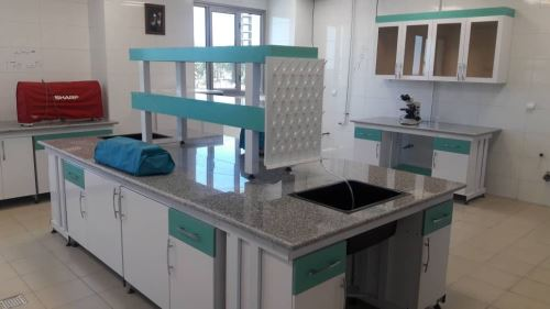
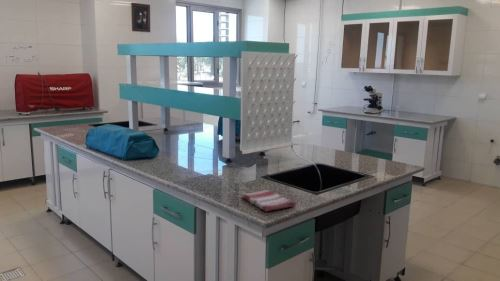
+ dish towel (267, 199)
